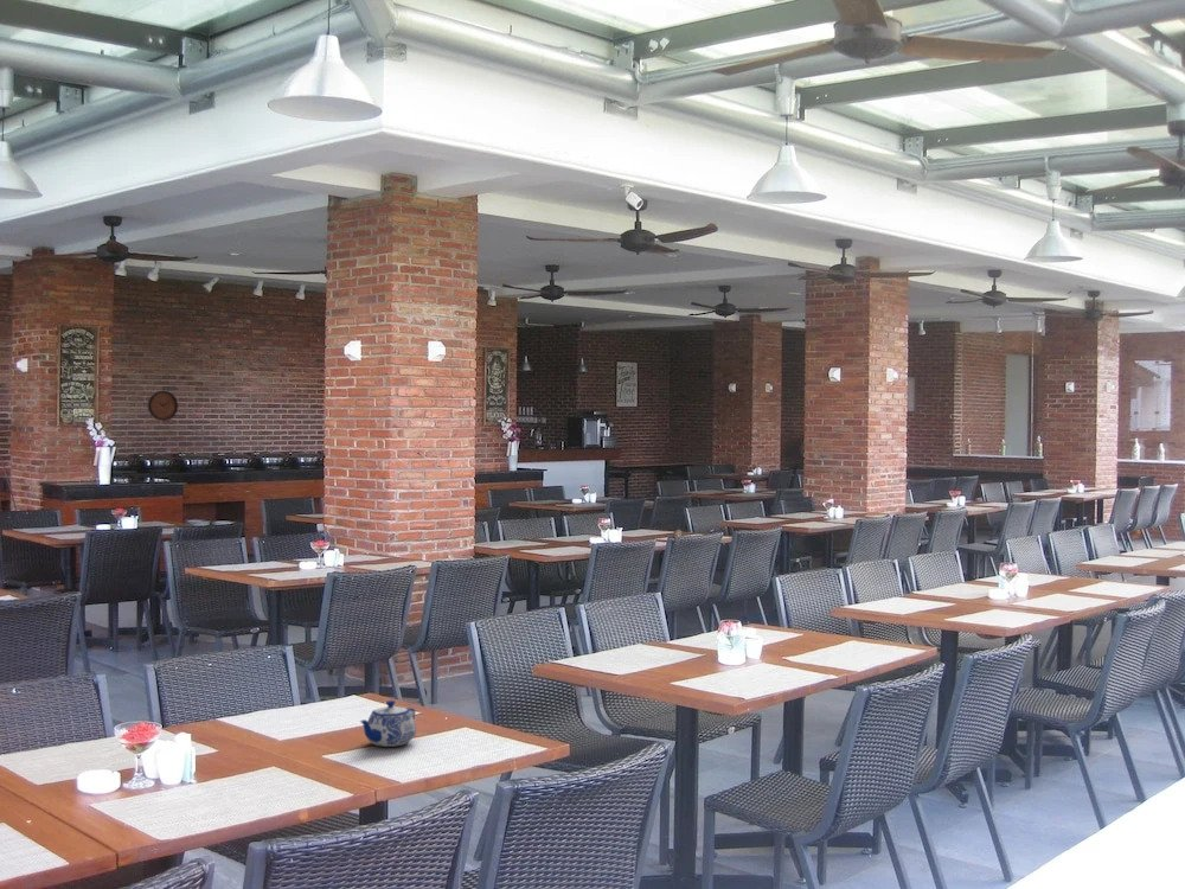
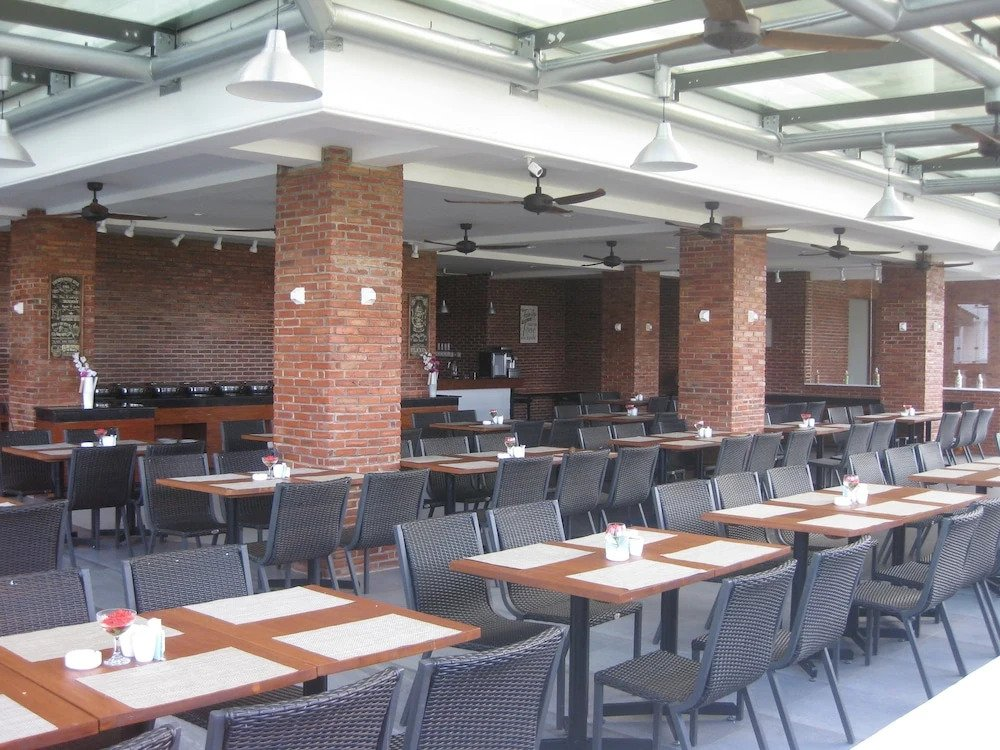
- teapot (387, 722)
- clock (162, 405)
